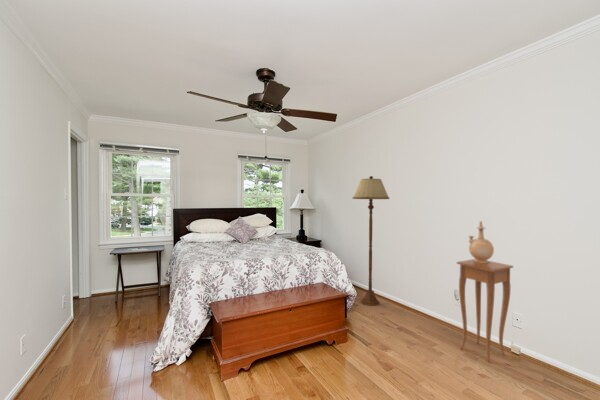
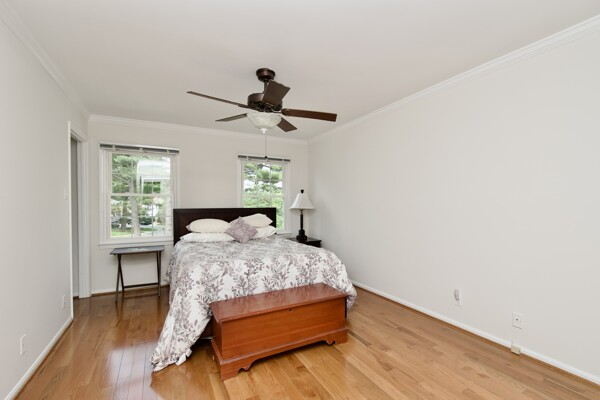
- side table (480, 308)
- vase (480, 241)
- floor lamp (370, 239)
